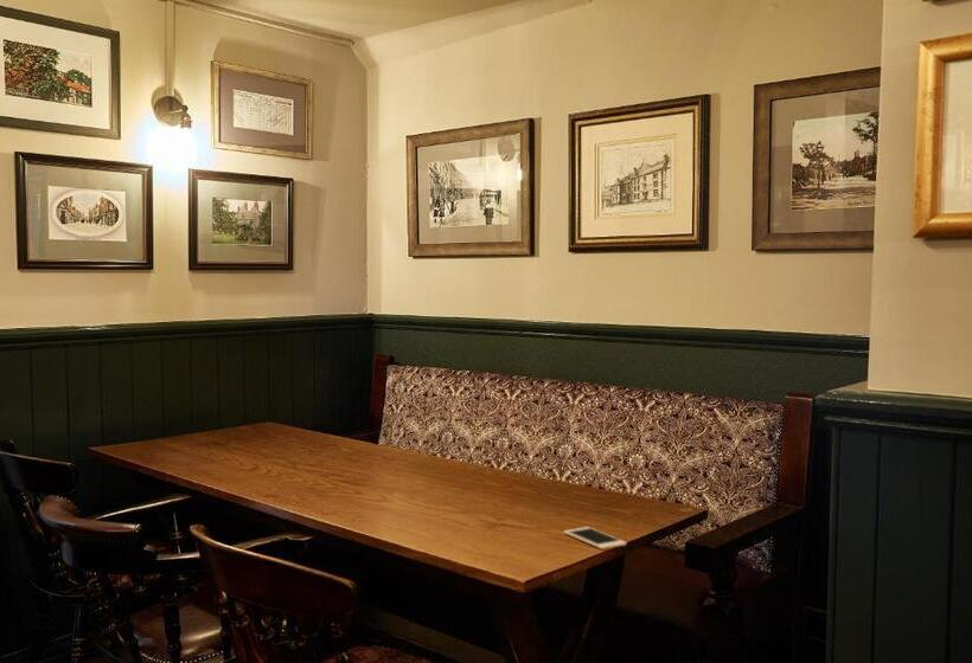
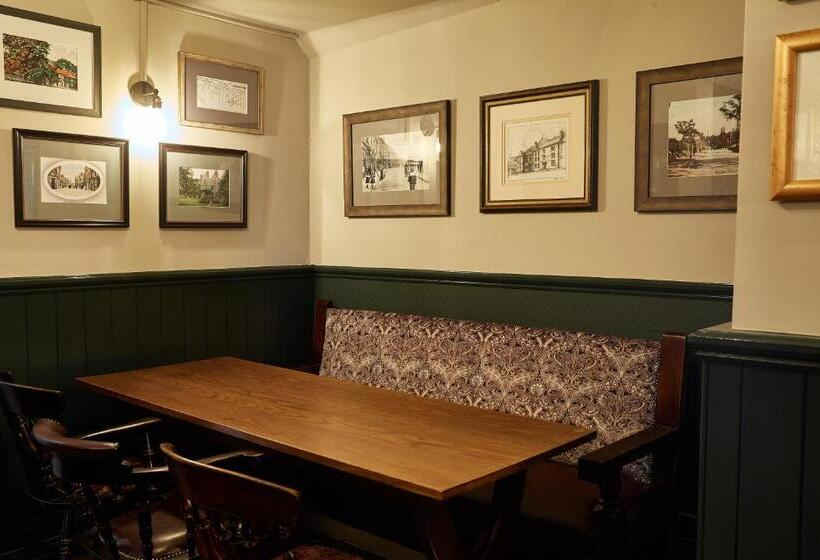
- cell phone (594, 538)
